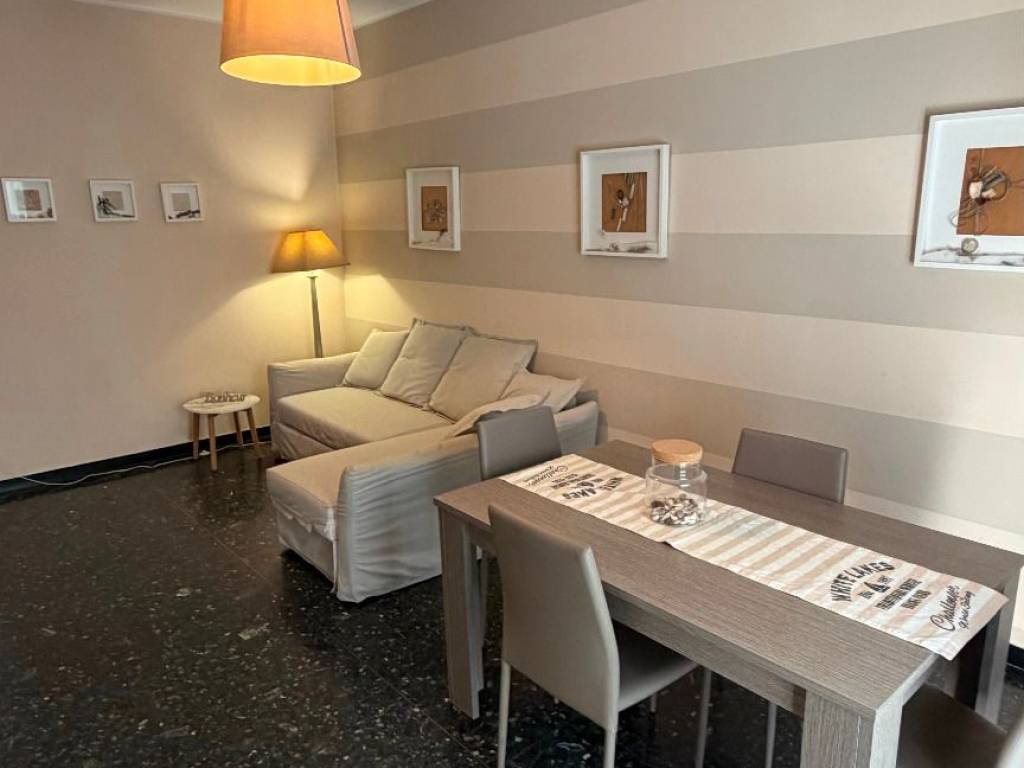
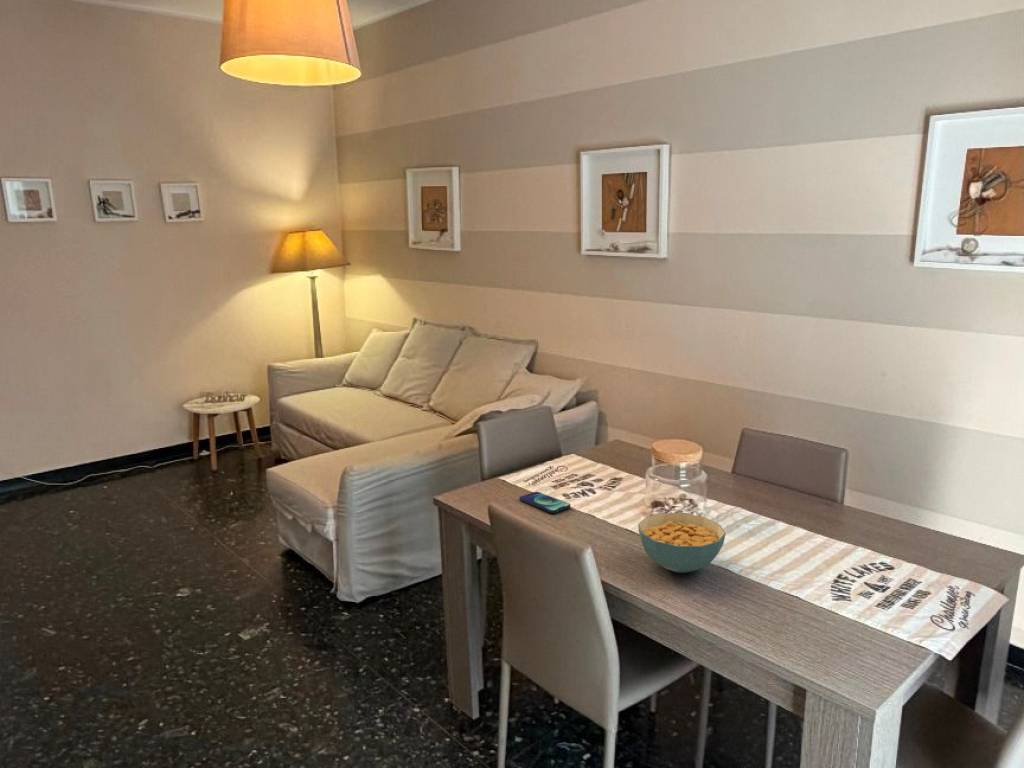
+ smartphone (544, 502)
+ cereal bowl (680, 548)
